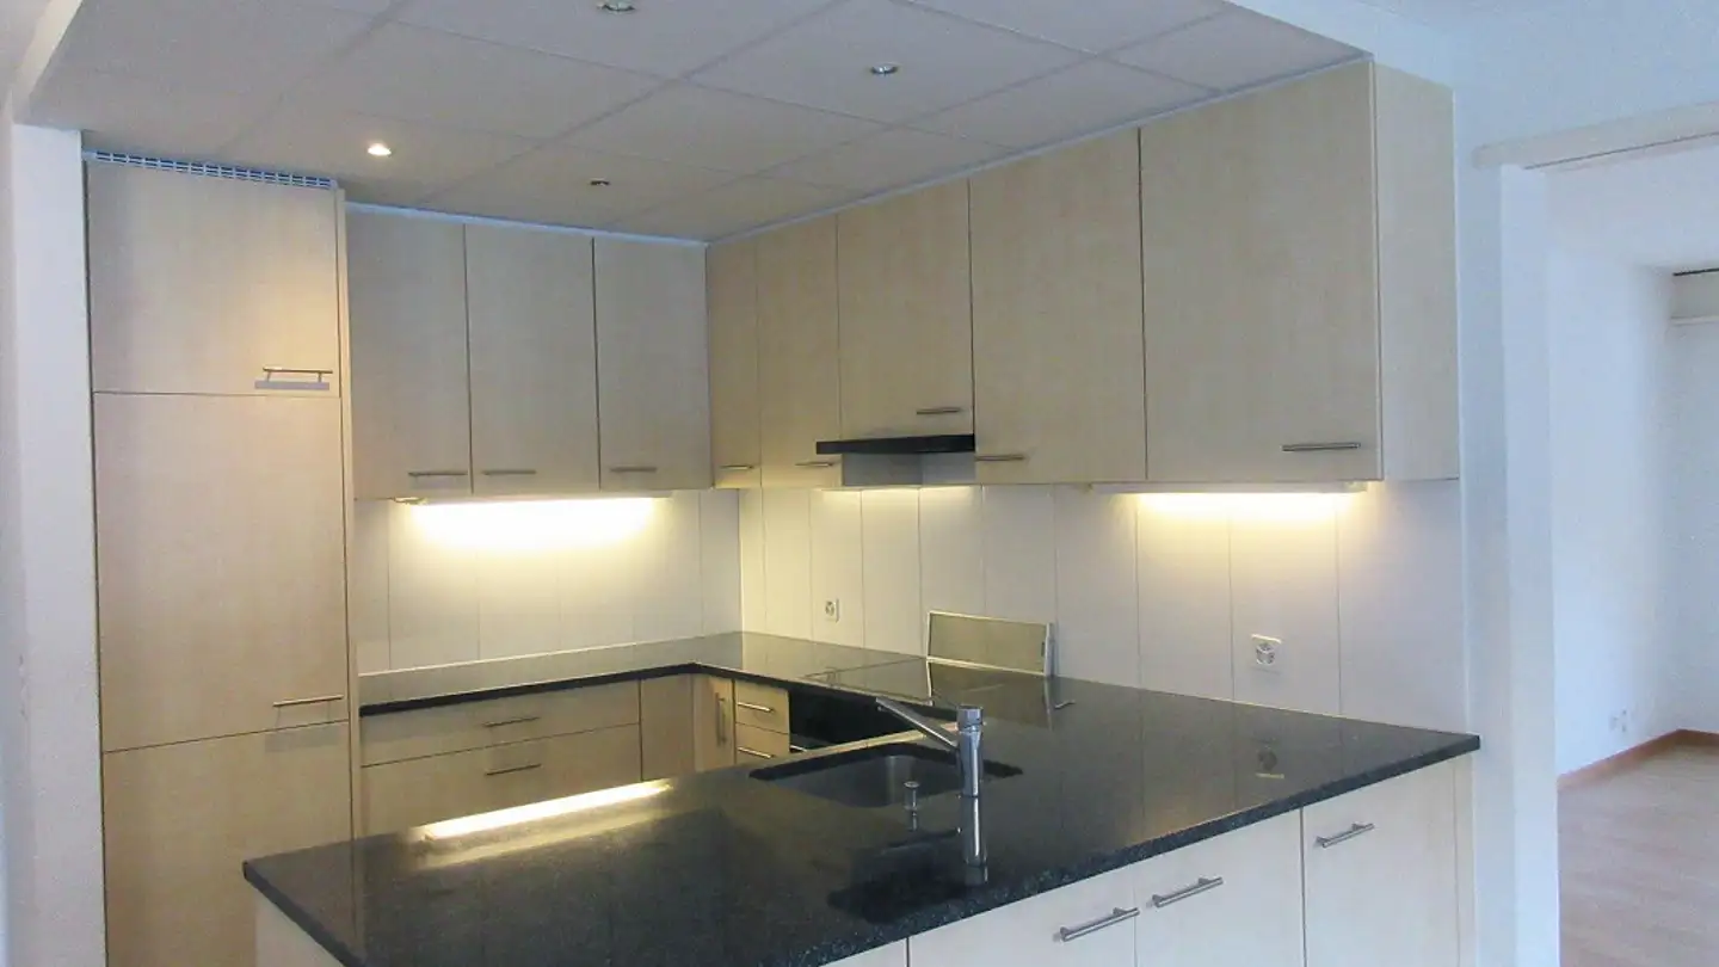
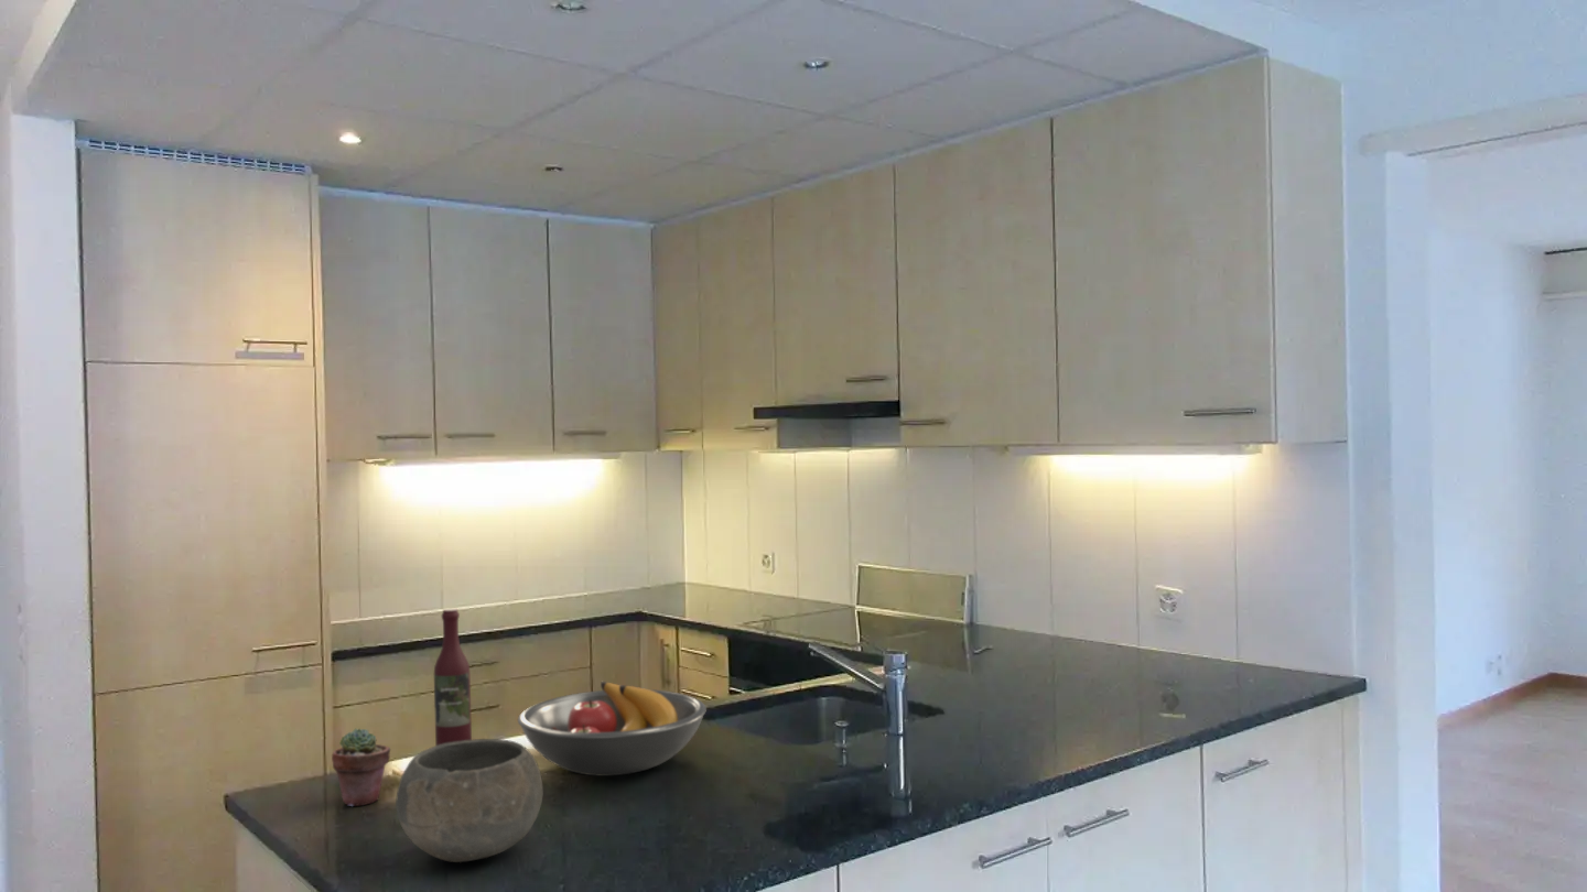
+ fruit bowl (613, 729)
+ bowl (471, 802)
+ wine bottle (452, 694)
+ potted succulent (360, 764)
